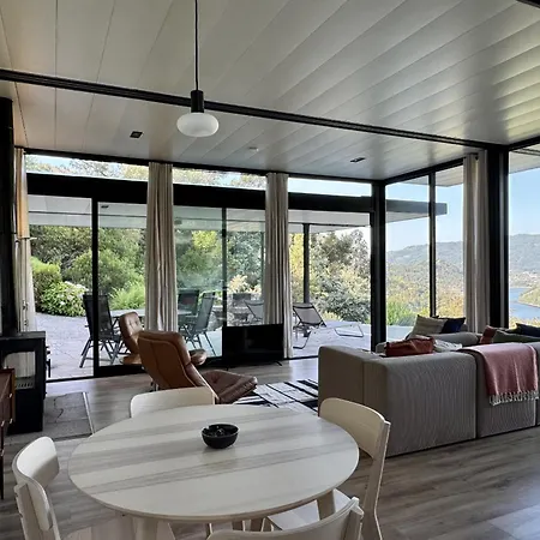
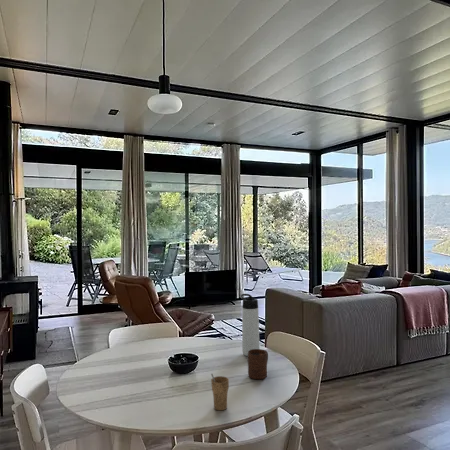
+ cup (220, 389)
+ thermos bottle (249, 324)
+ cup (258, 363)
